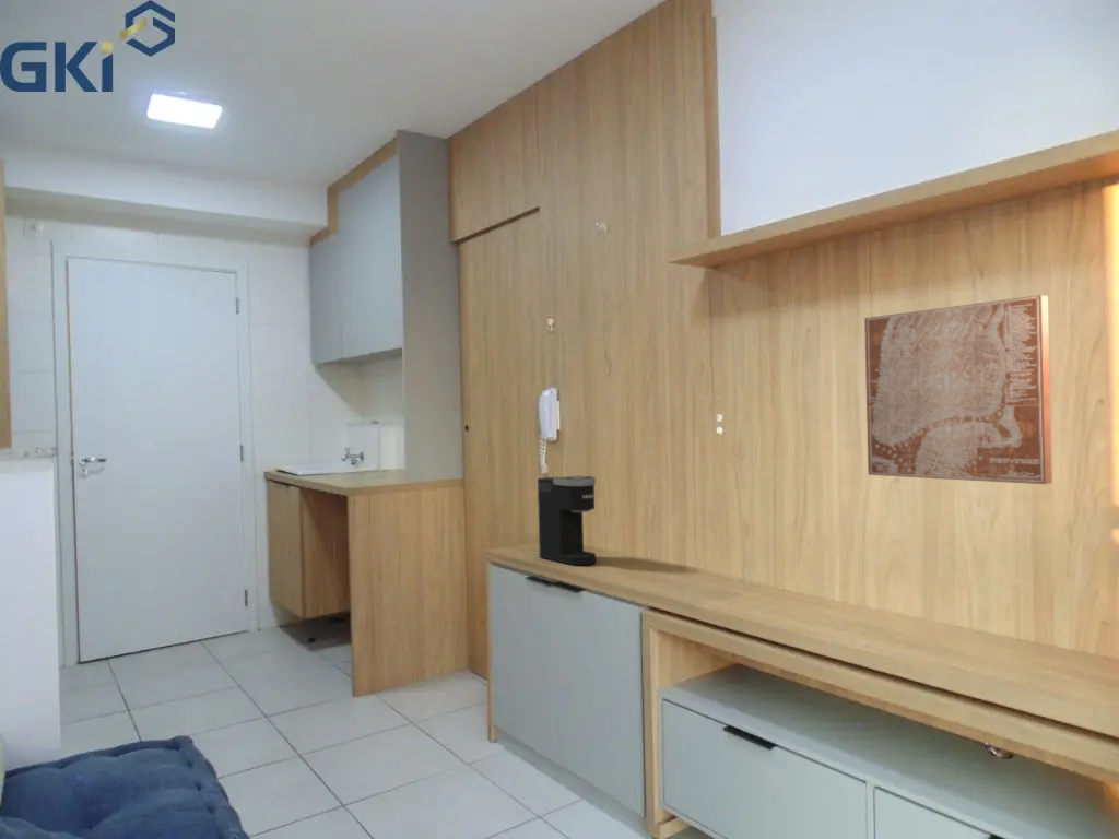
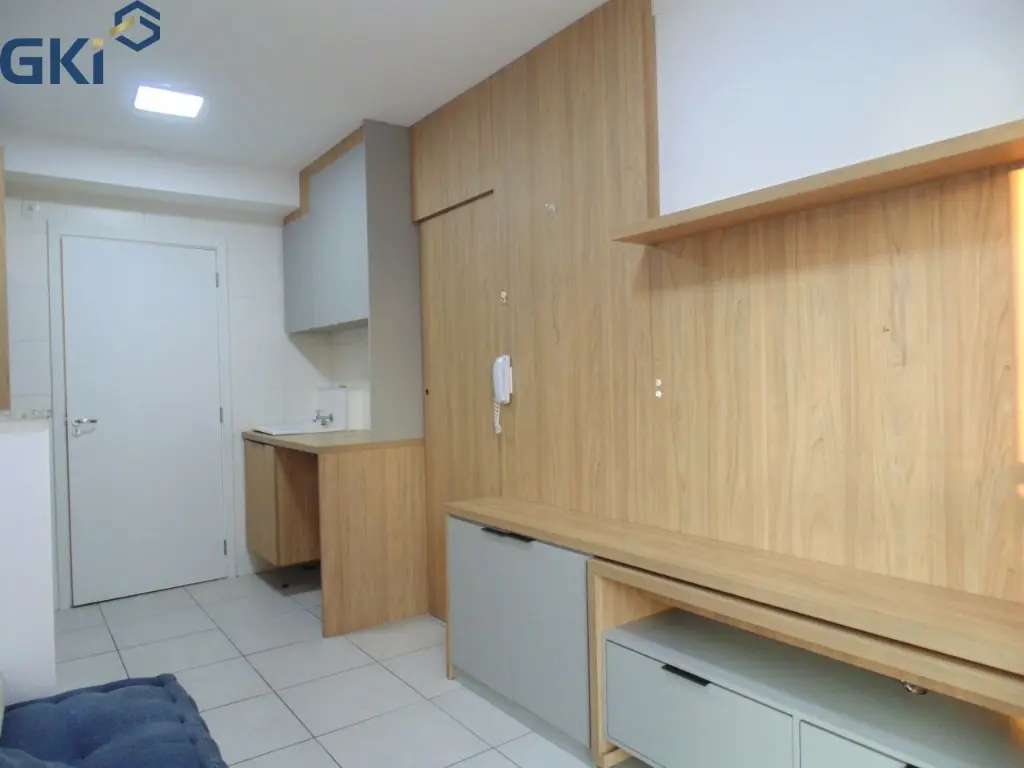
- wall art (950, 393)
- coffee maker (566, 518)
